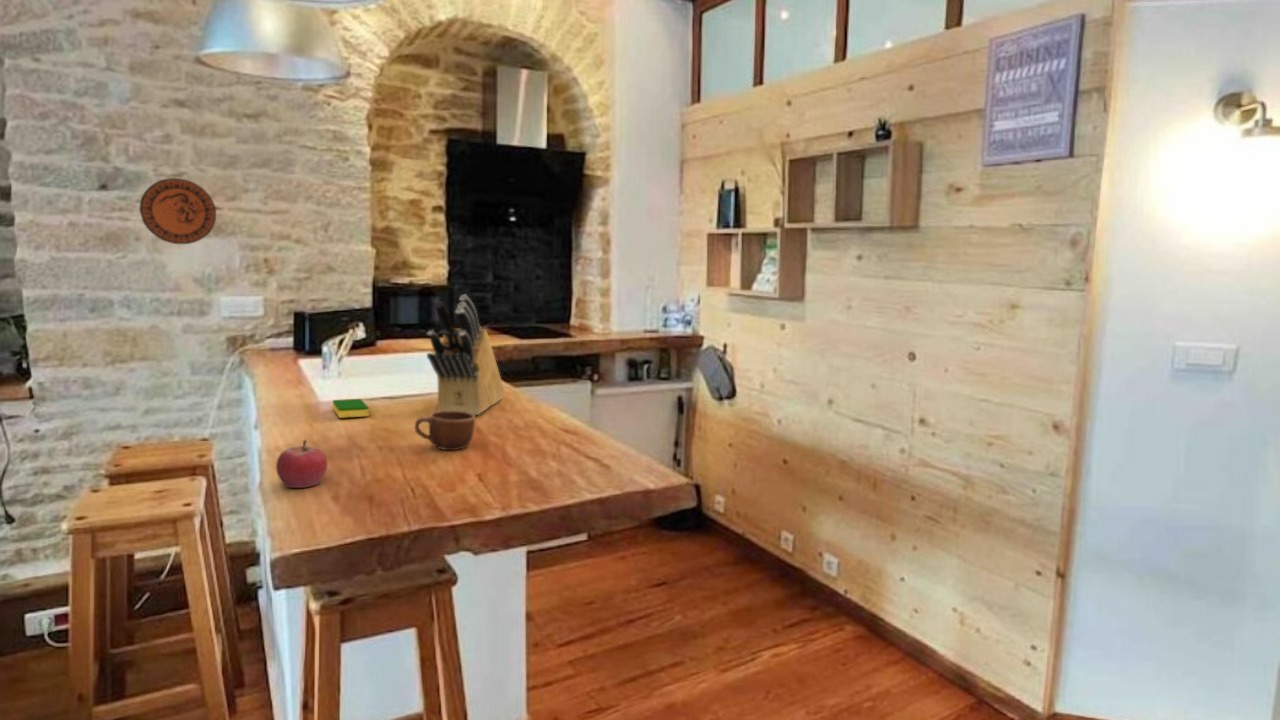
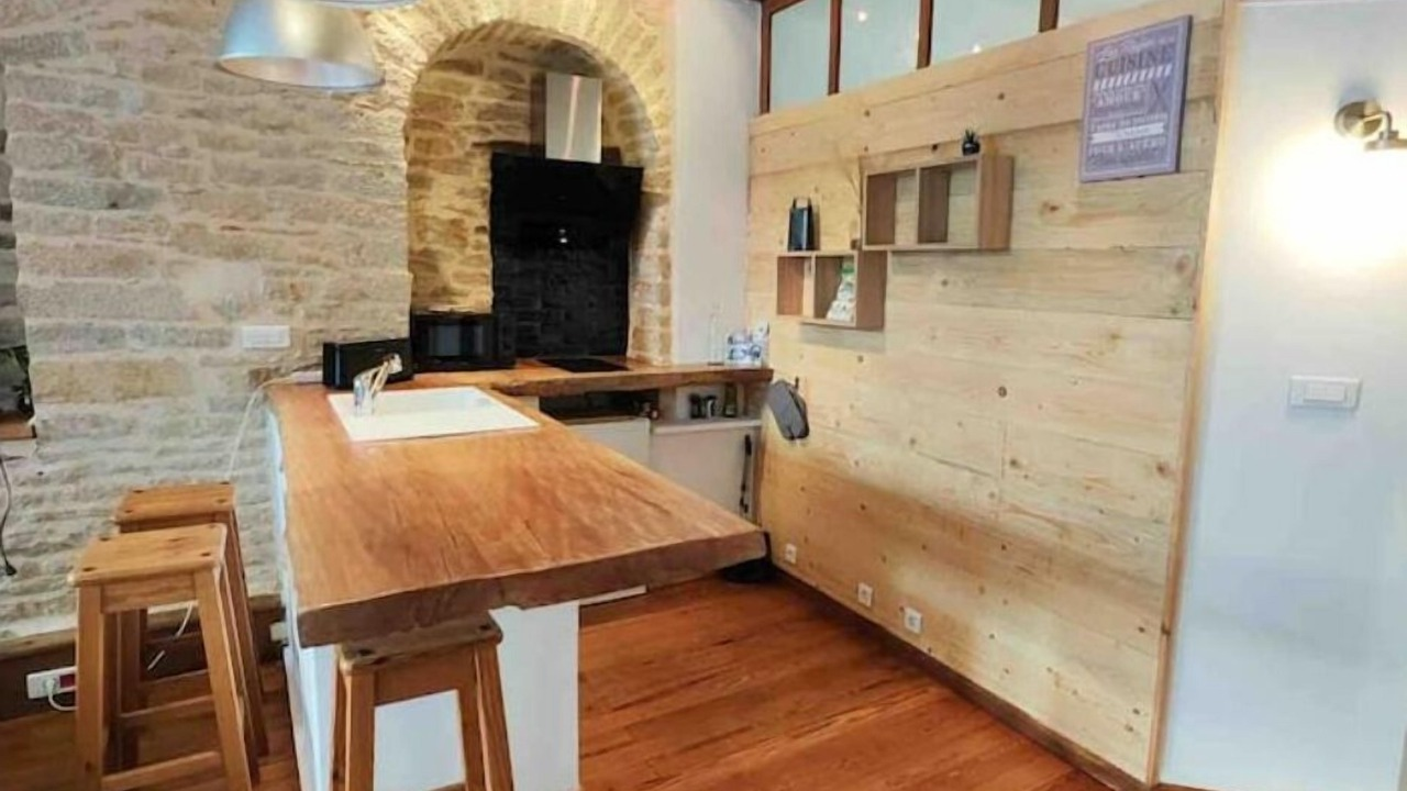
- dish sponge (350, 407)
- knife block (467, 352)
- fruit (302, 462)
- decorative plate (178, 211)
- mug (448, 431)
